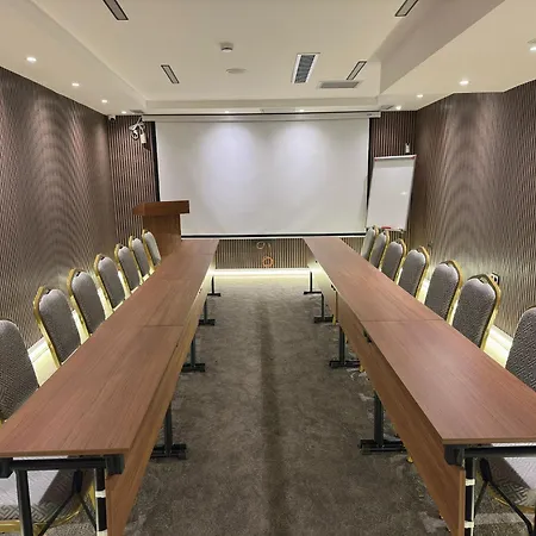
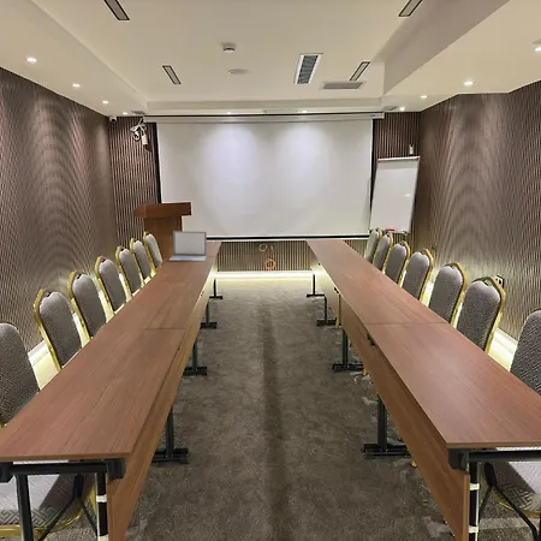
+ laptop (188, 245)
